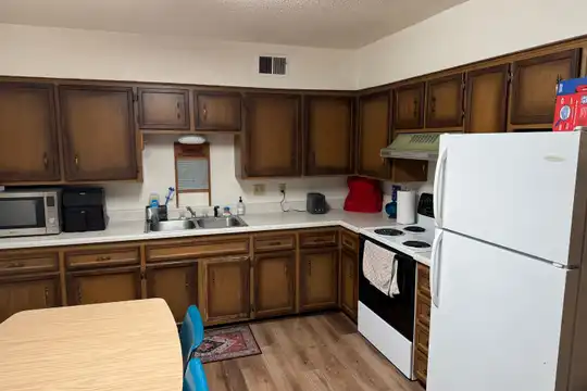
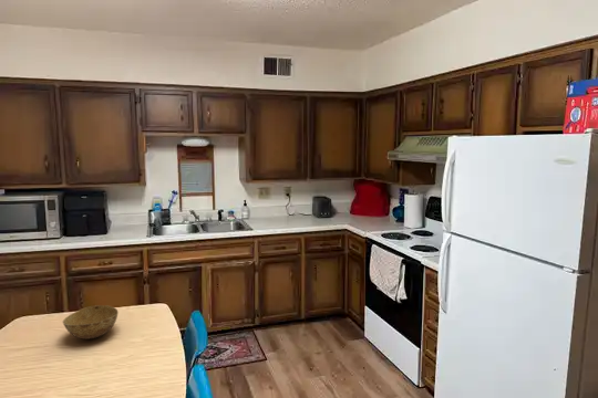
+ bowl (92, 324)
